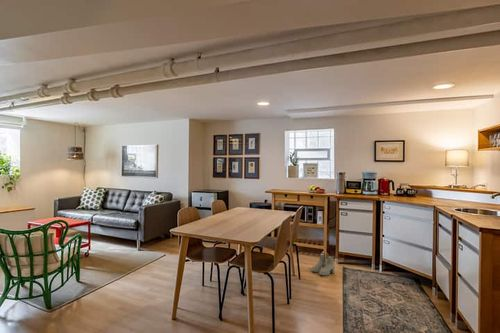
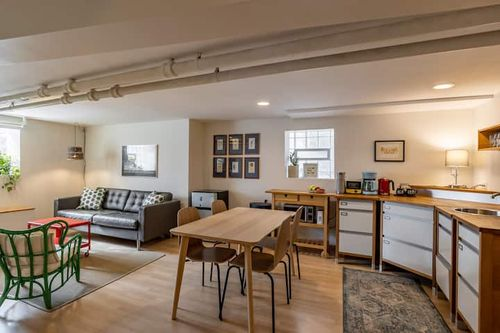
- boots (323, 263)
